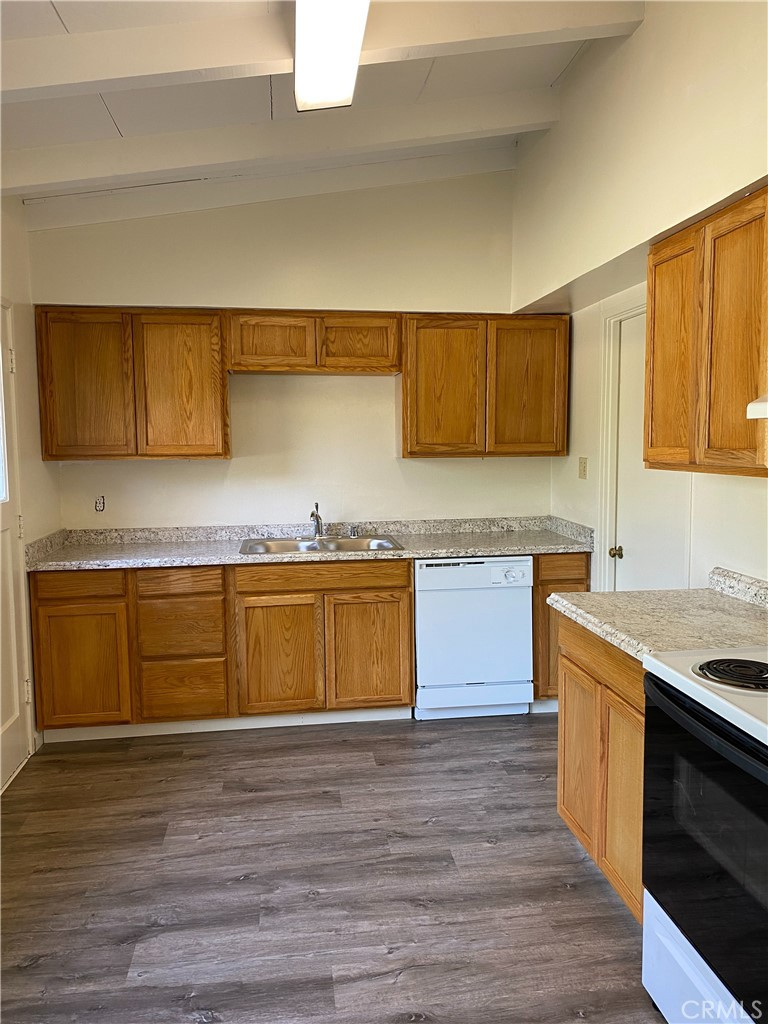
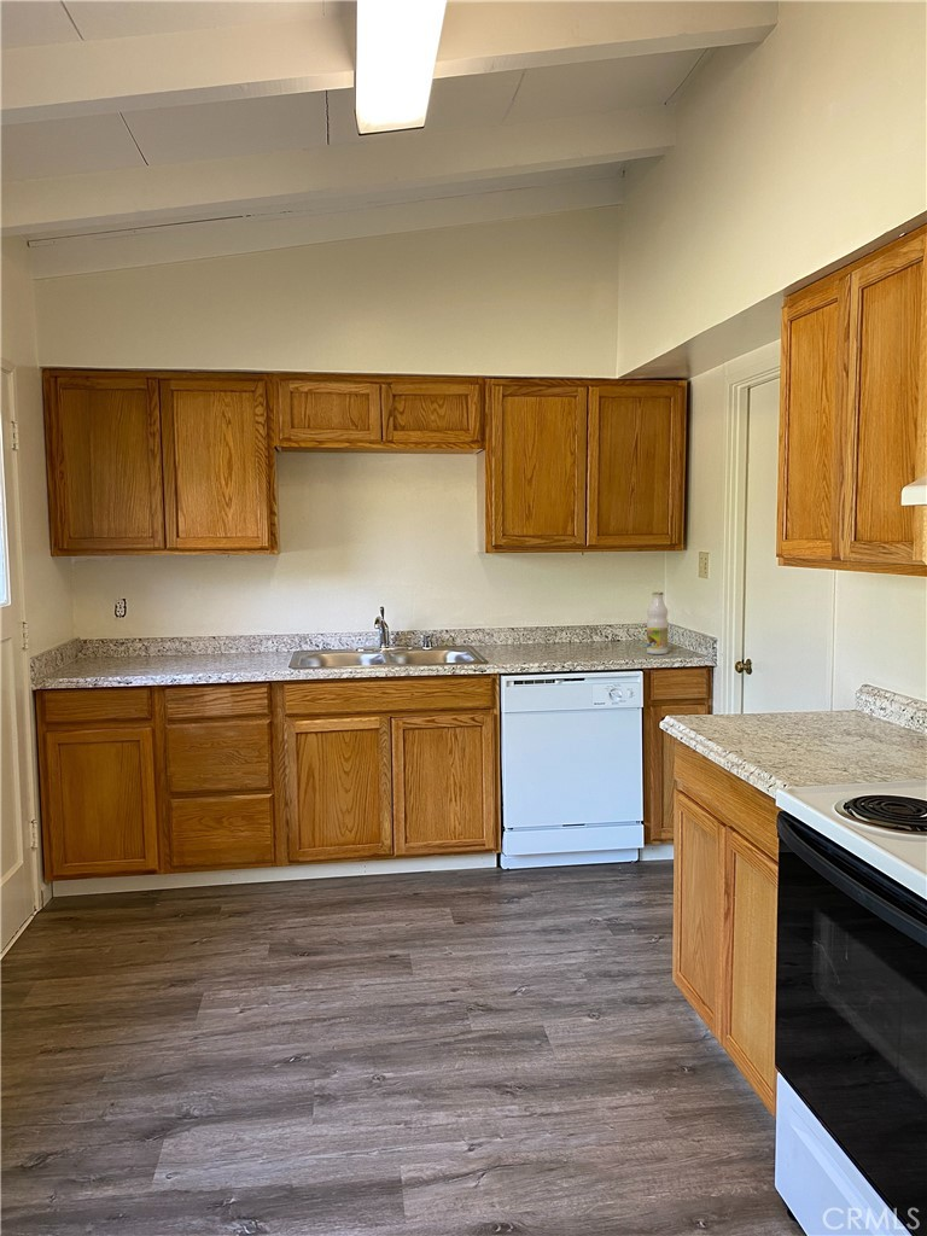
+ bottle (657, 622)
